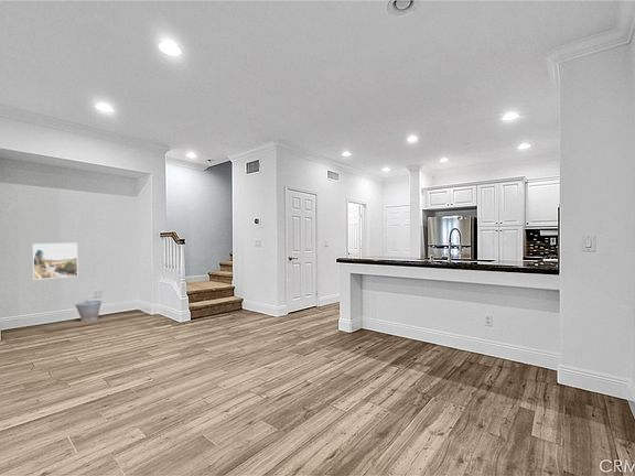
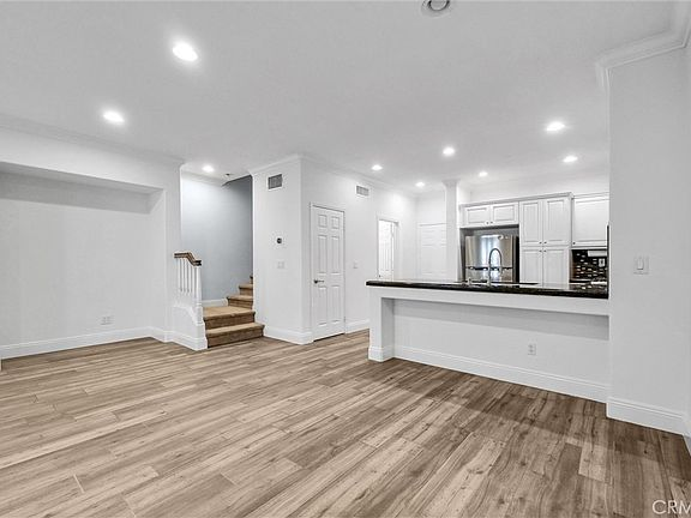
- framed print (55, 260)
- bucket (88, 310)
